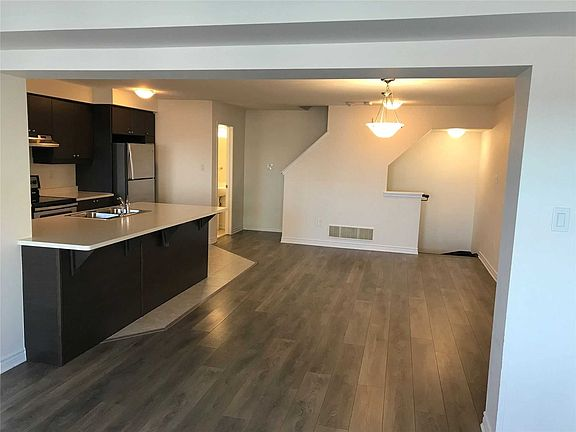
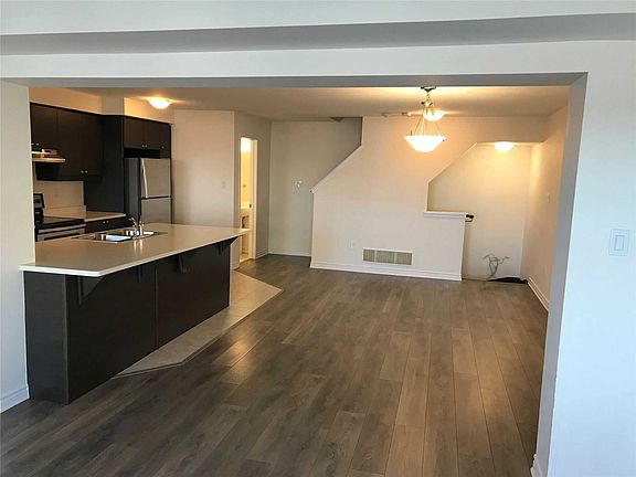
+ potted plant (495, 272)
